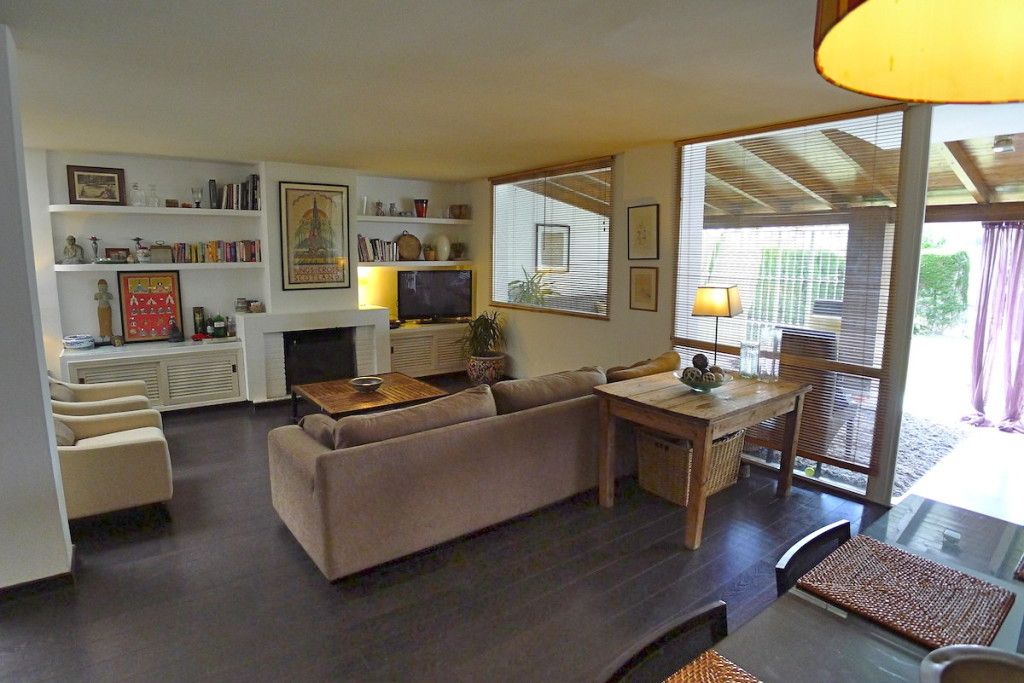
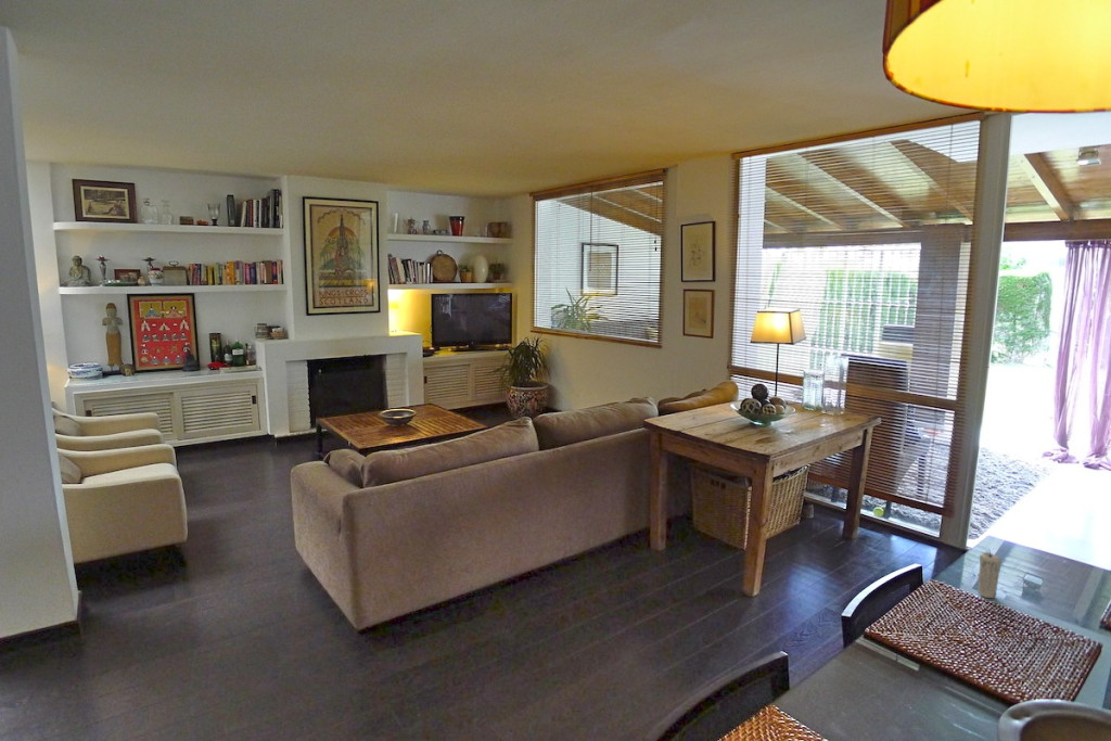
+ candle (988, 571)
